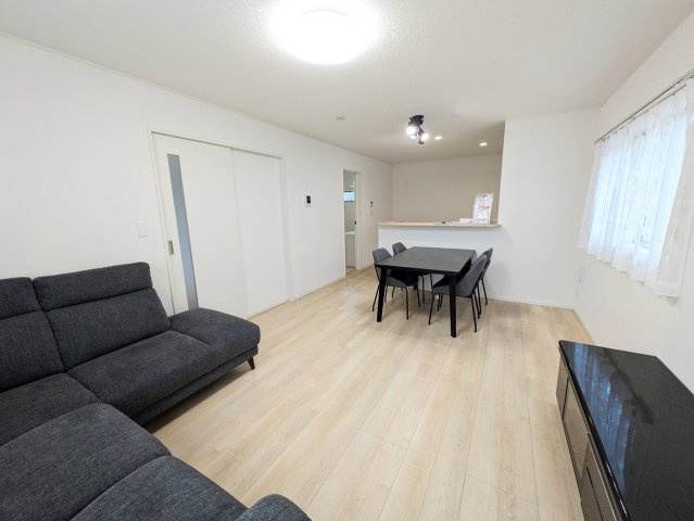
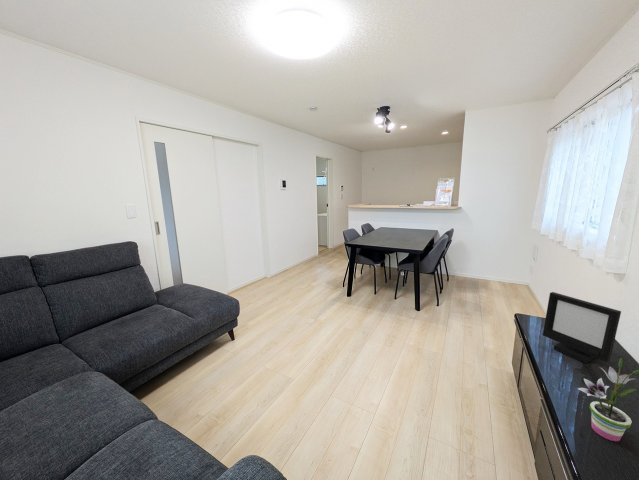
+ potted plant (605, 392)
+ picture frame (580, 326)
